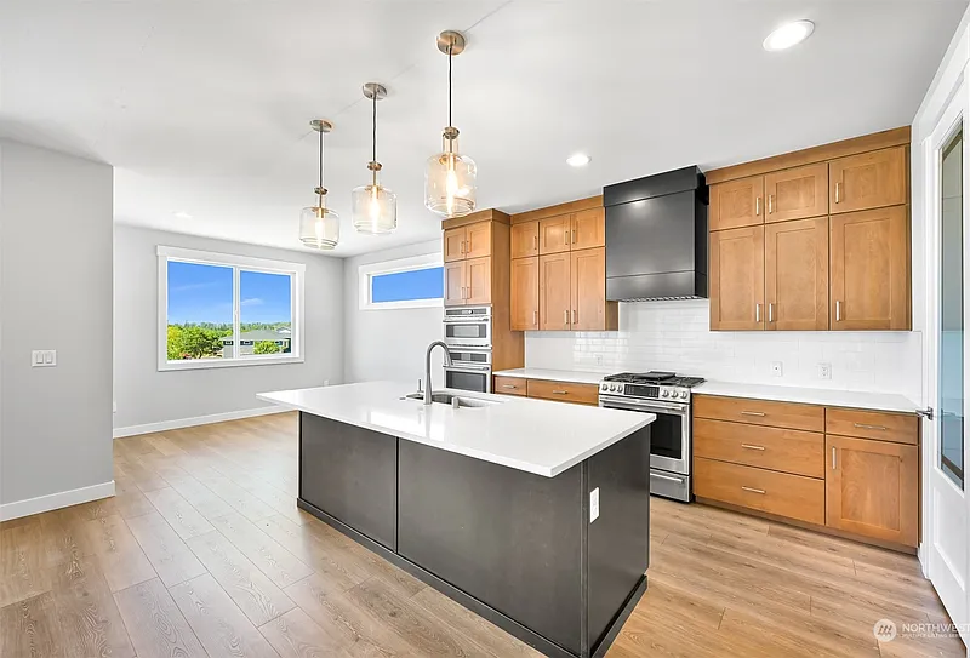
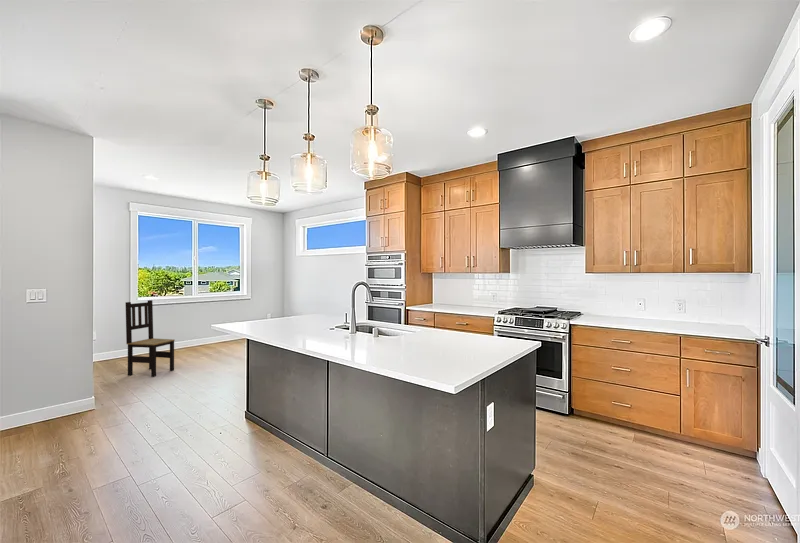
+ dining chair (151, 336)
